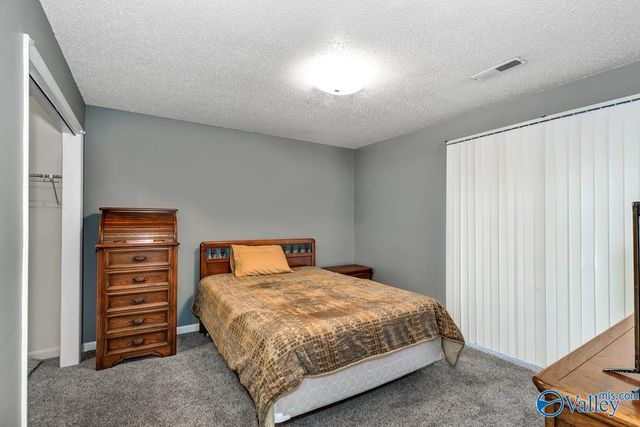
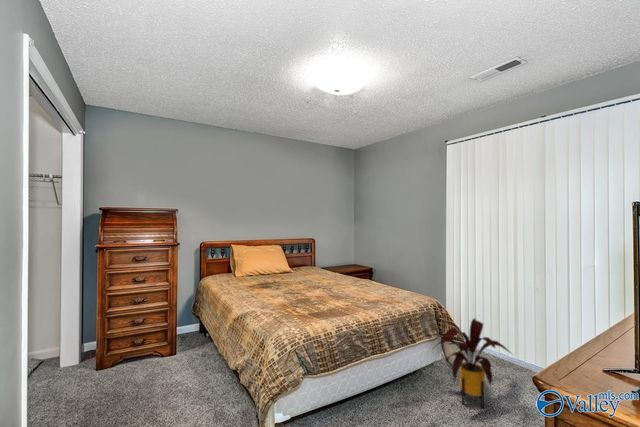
+ house plant (470, 362)
